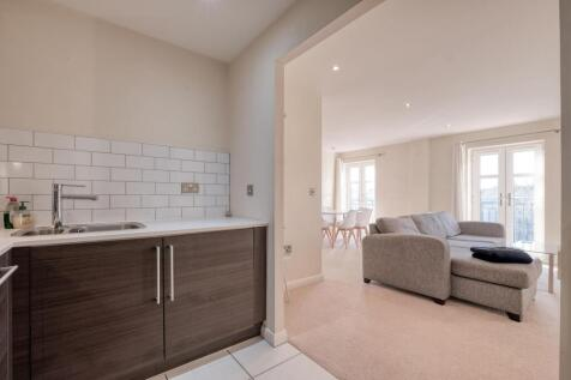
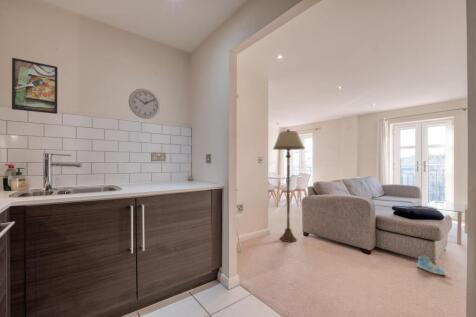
+ wall clock (145, 103)
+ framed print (35, 87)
+ sneaker (430, 263)
+ floor lamp (288, 184)
